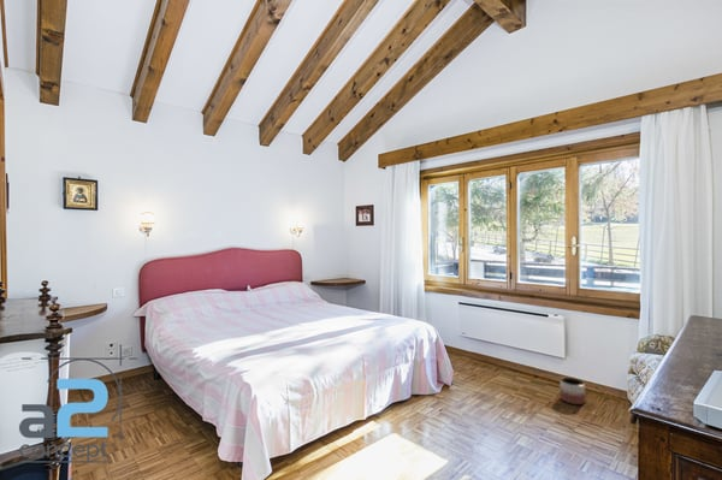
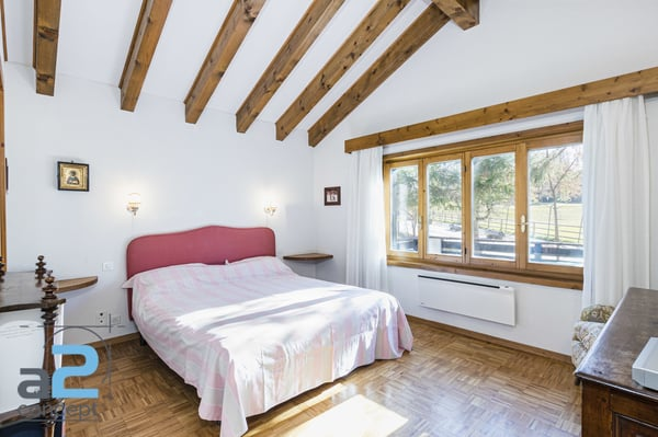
- planter (572, 390)
